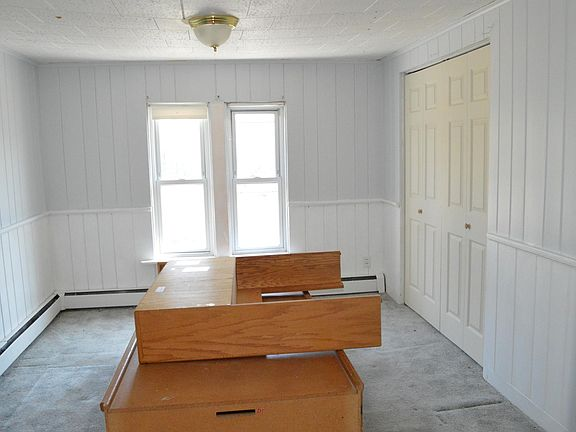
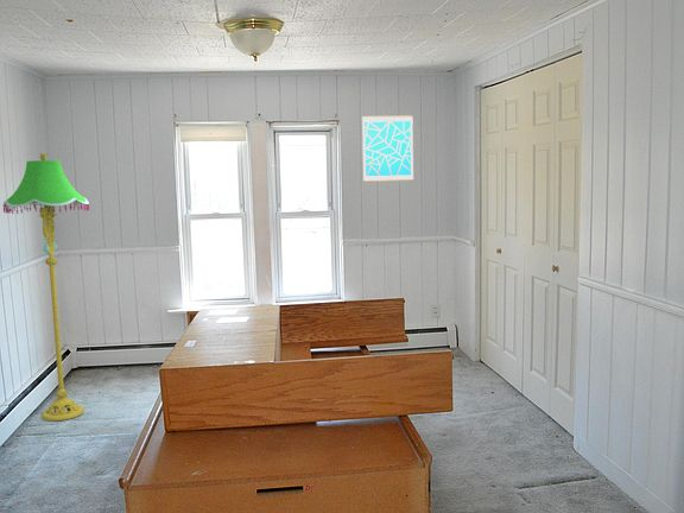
+ wall art (387, 148)
+ floor lamp (52, 286)
